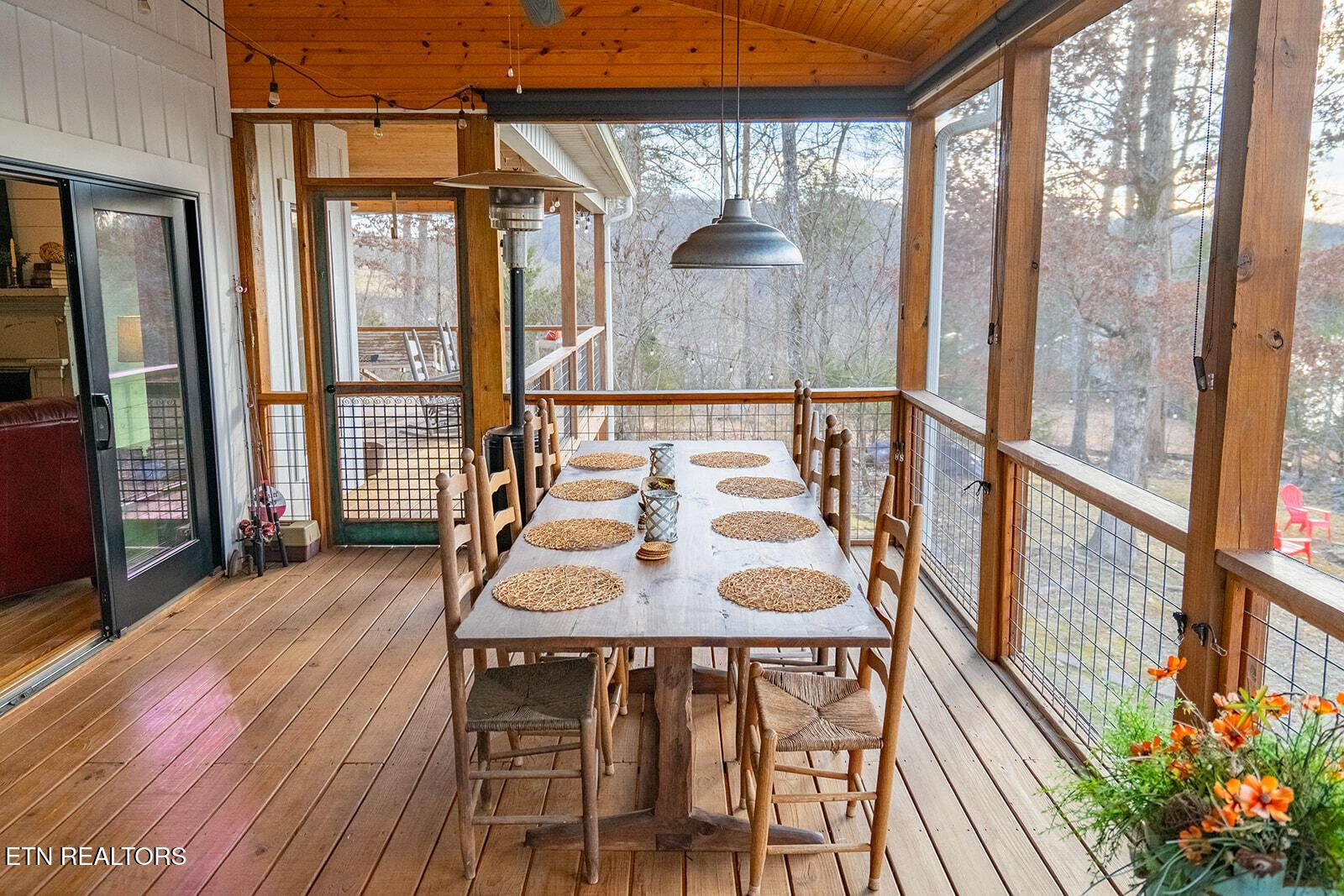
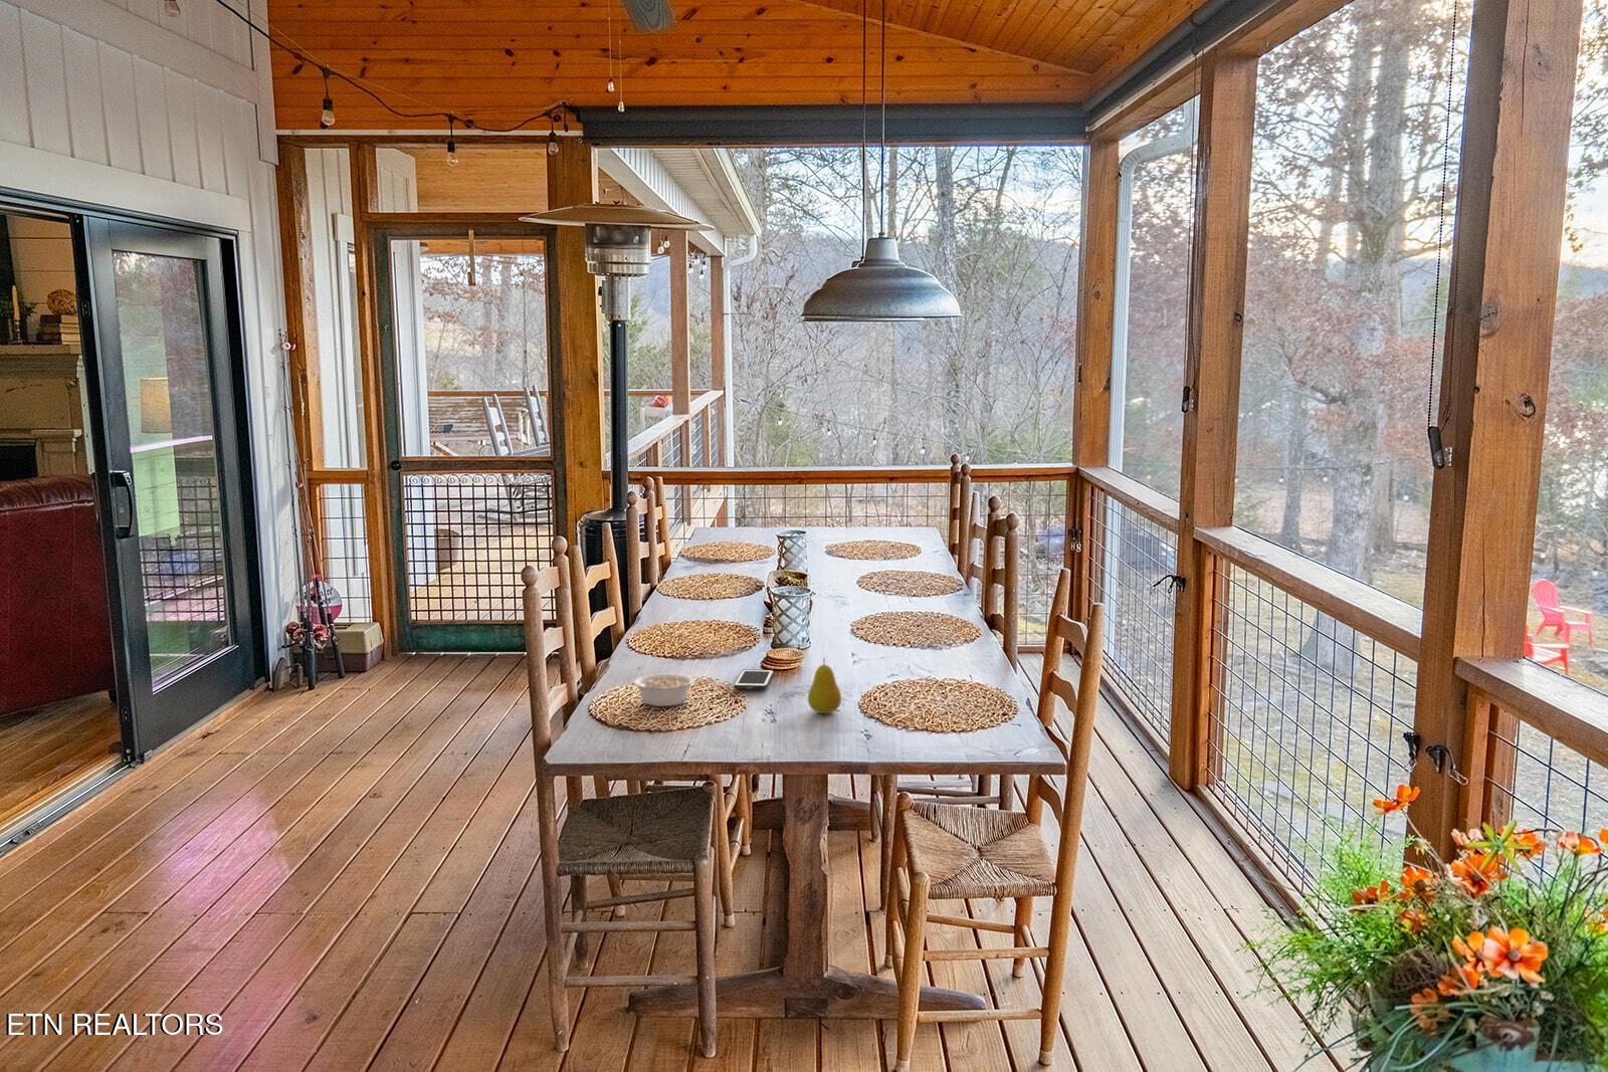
+ cell phone (754, 680)
+ fruit (824, 684)
+ legume (666, 688)
